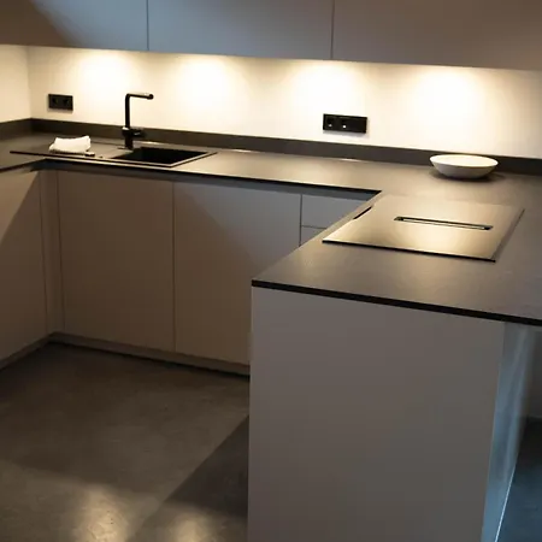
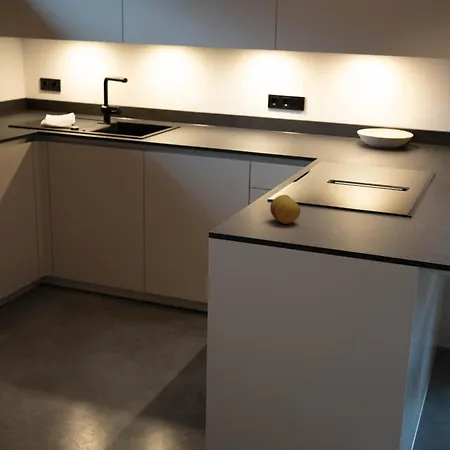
+ fruit (285, 209)
